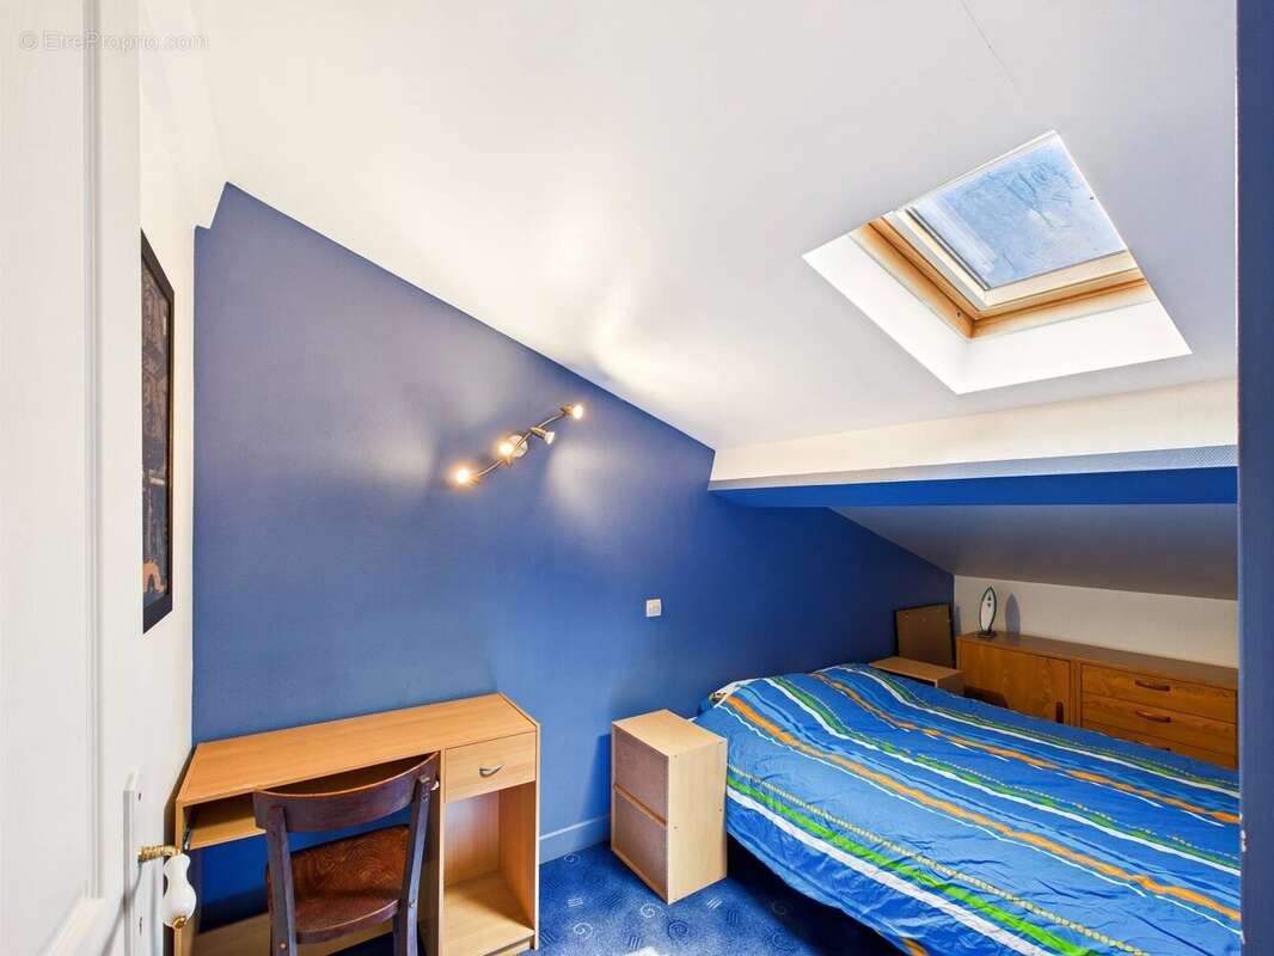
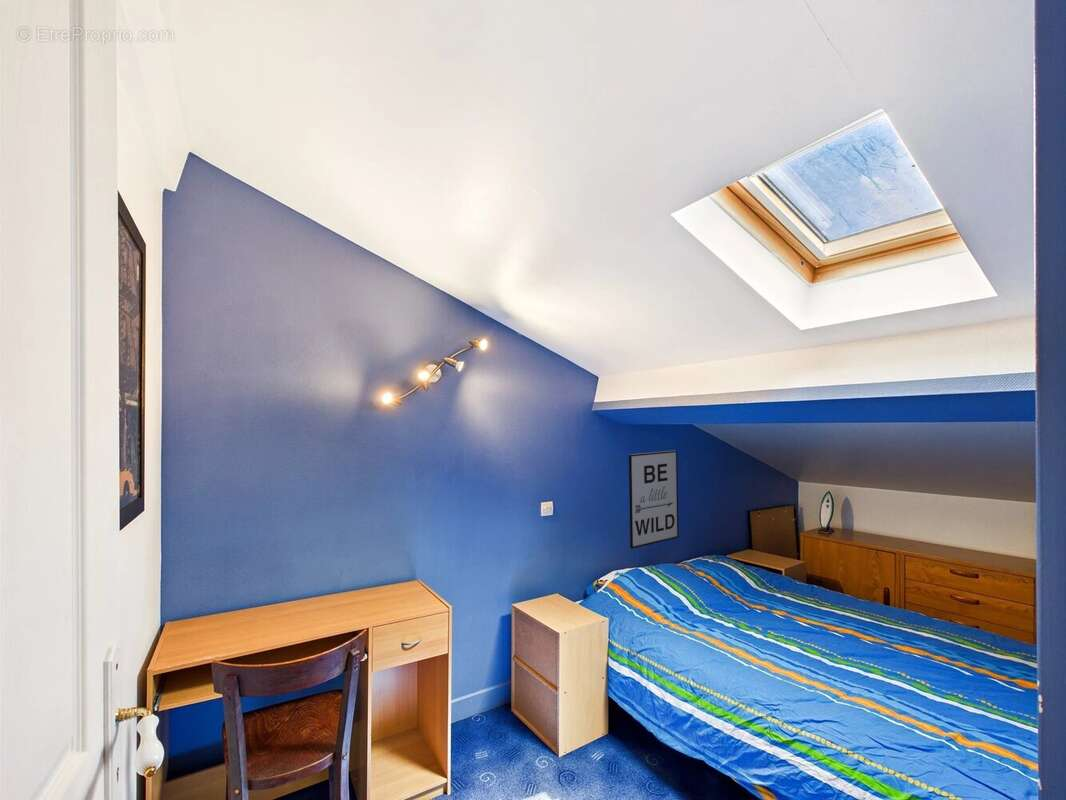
+ wall art (654, 497)
